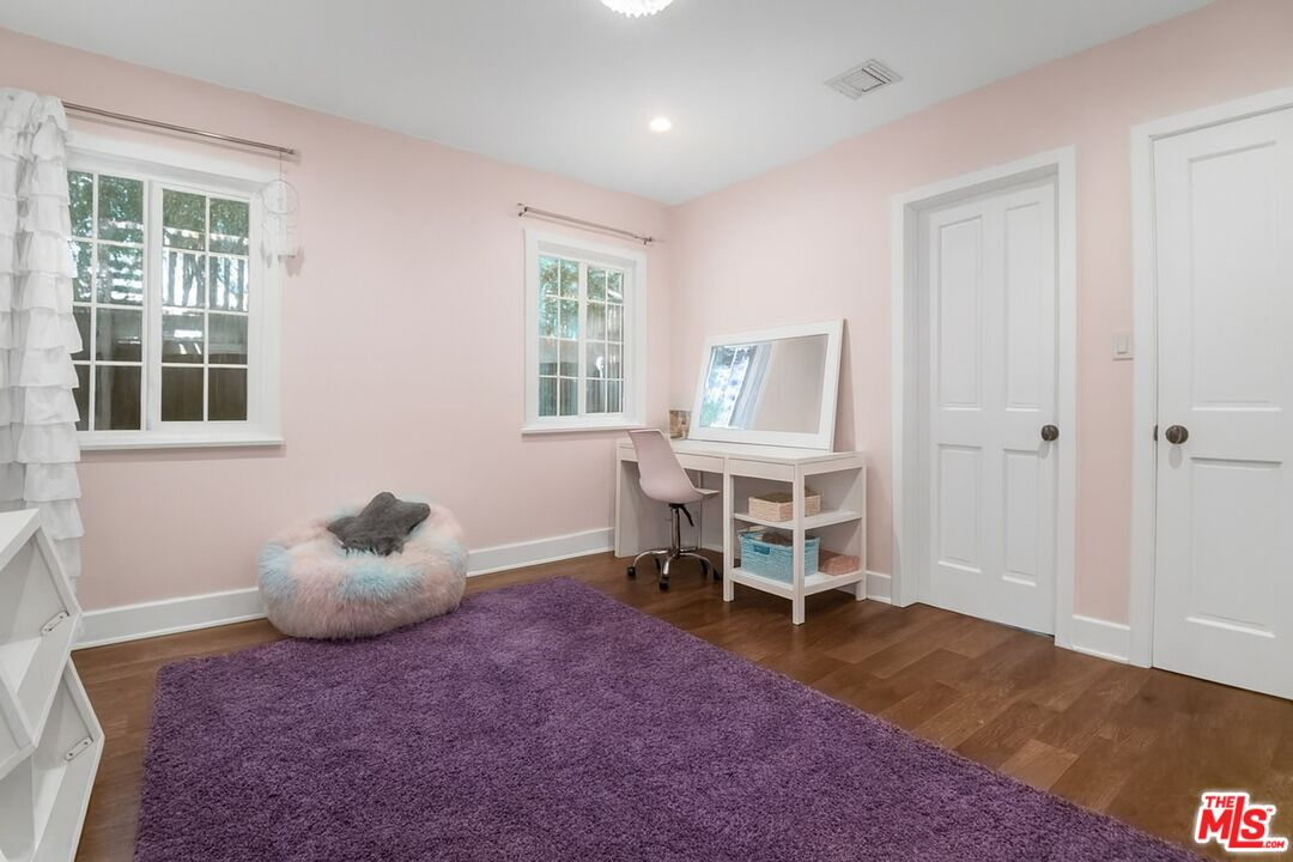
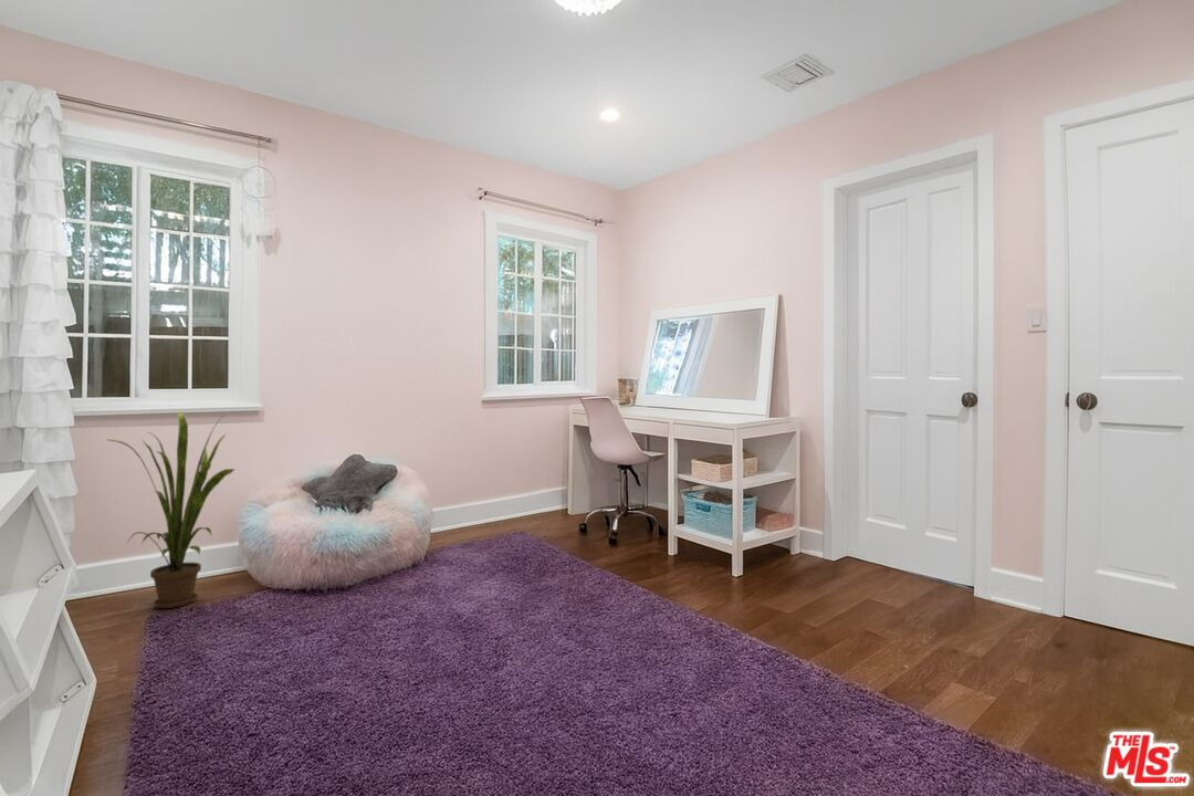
+ house plant (171, 506)
